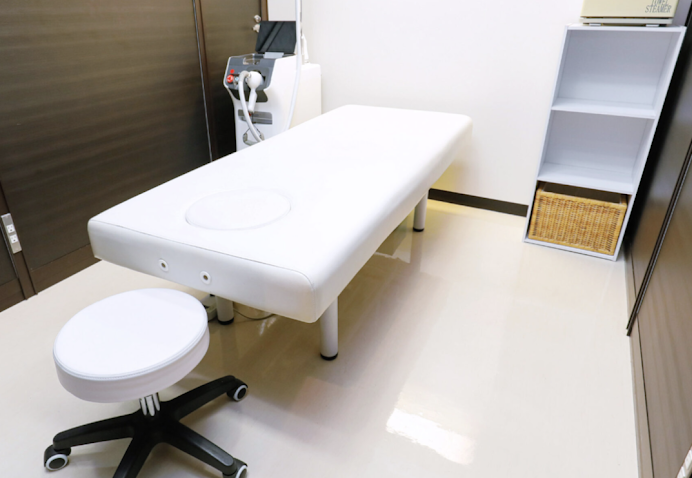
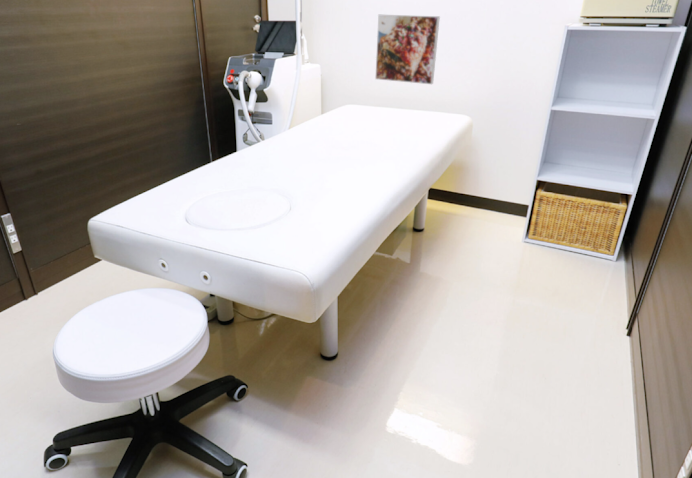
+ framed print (405, 49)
